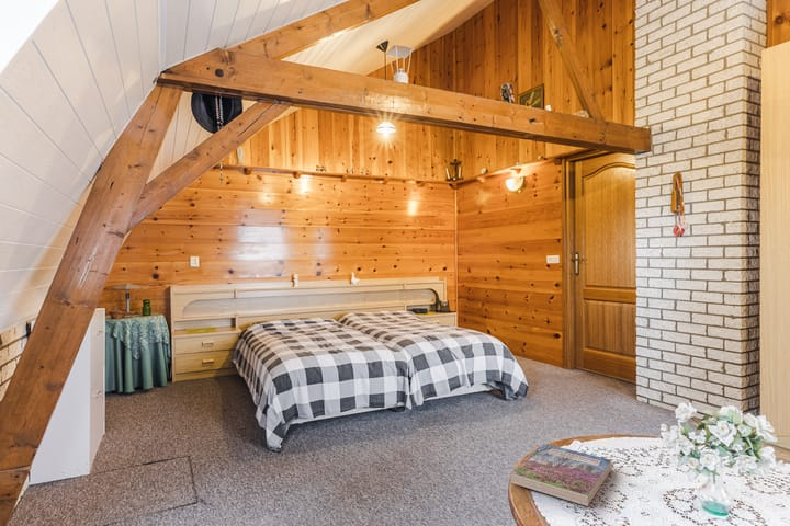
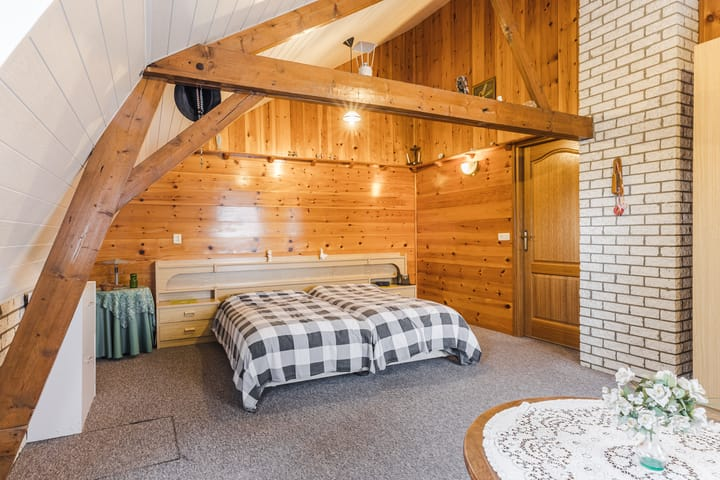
- book (562, 470)
